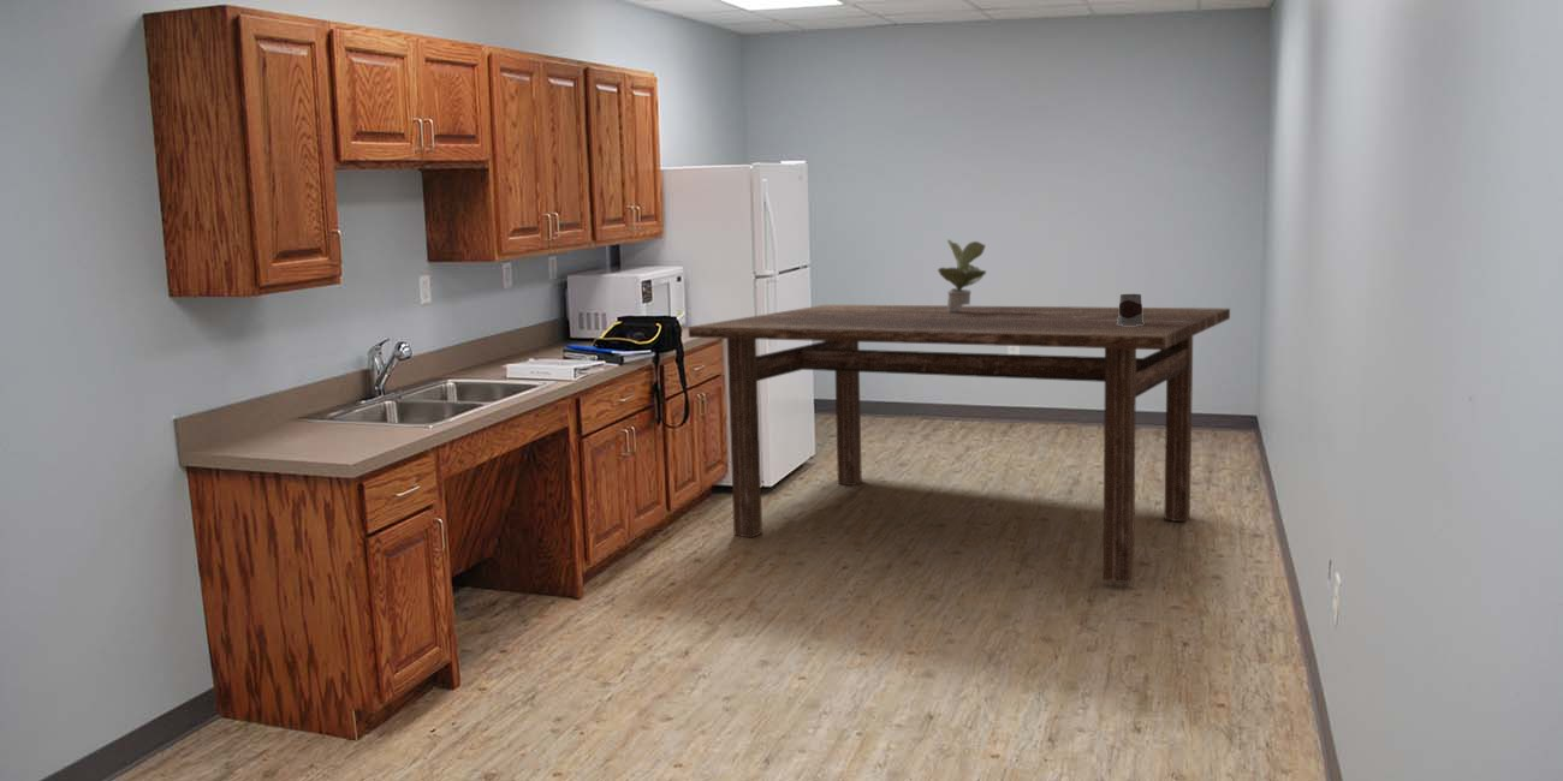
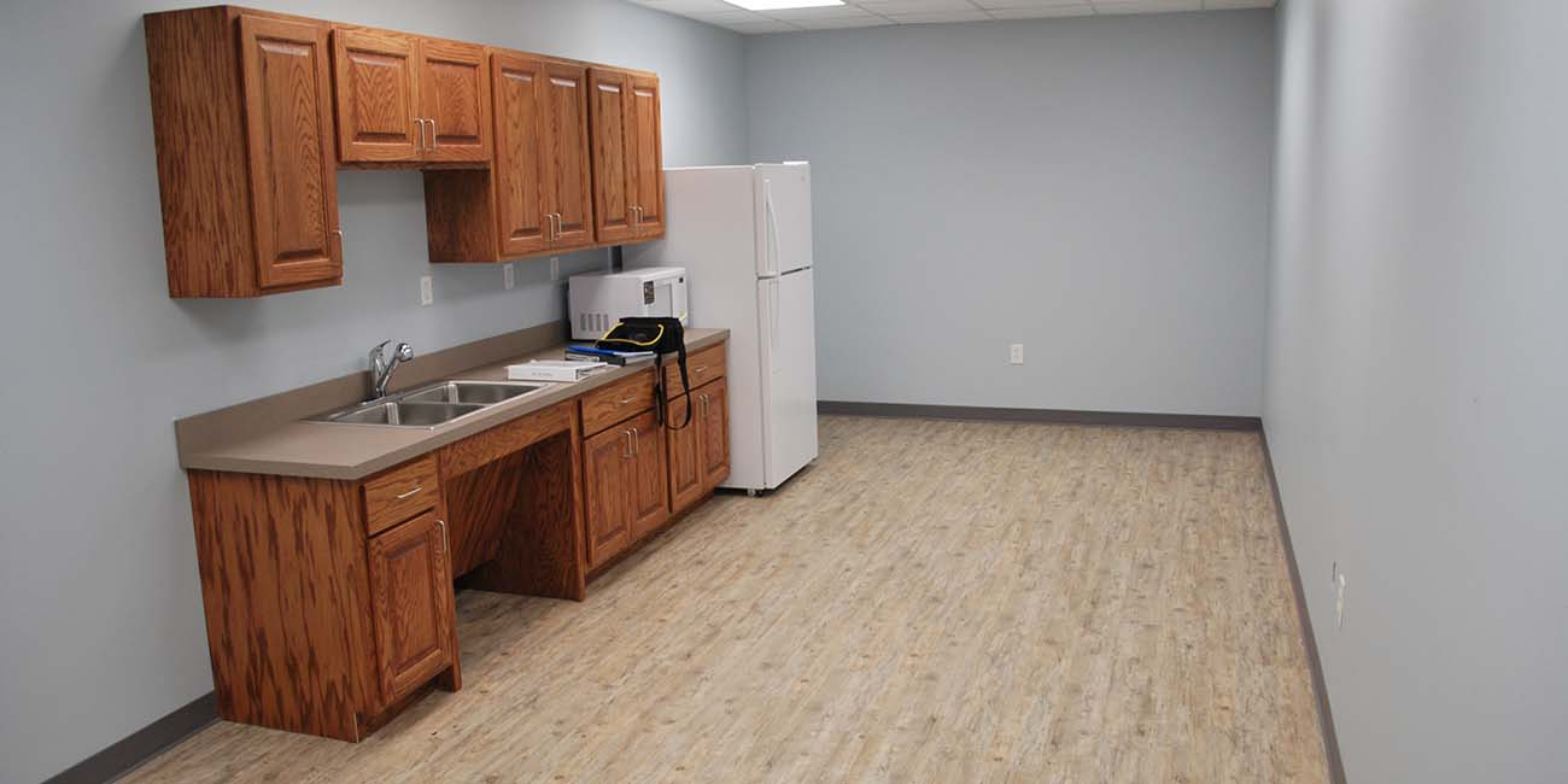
- dining table (962, 375)
- potted plant (964, 275)
- mug (1131, 308)
